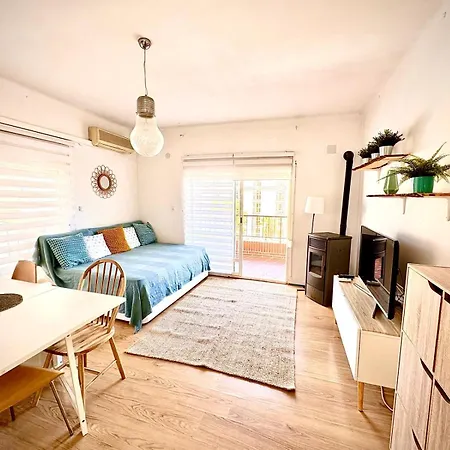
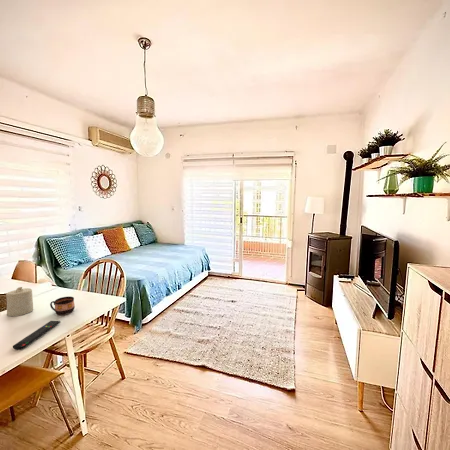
+ cup (64, 305)
+ candle (19, 299)
+ remote control (38, 333)
